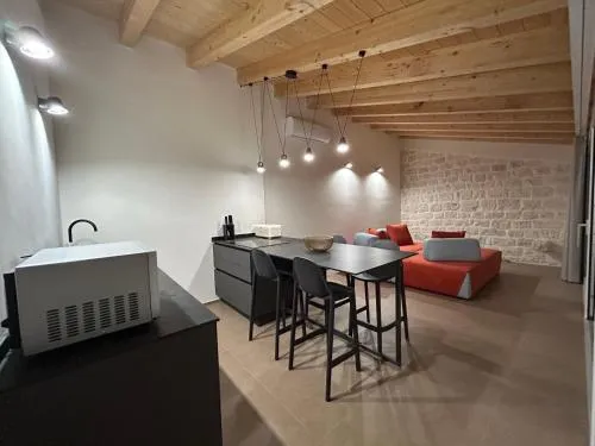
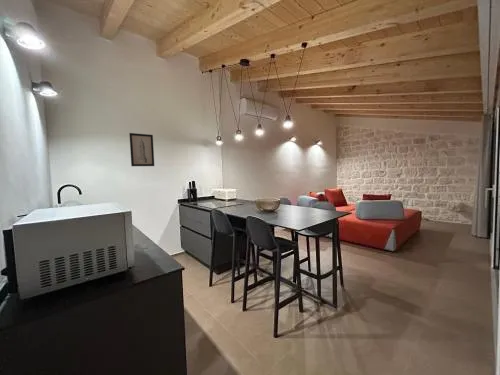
+ wall art (142, 150)
